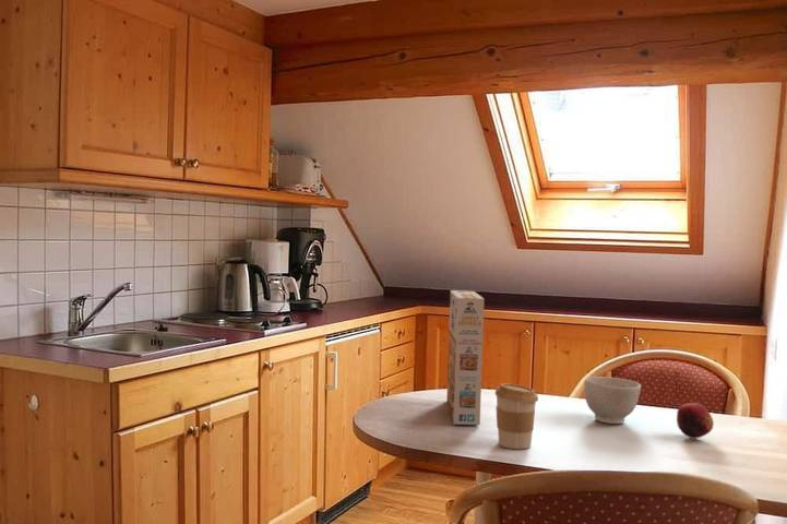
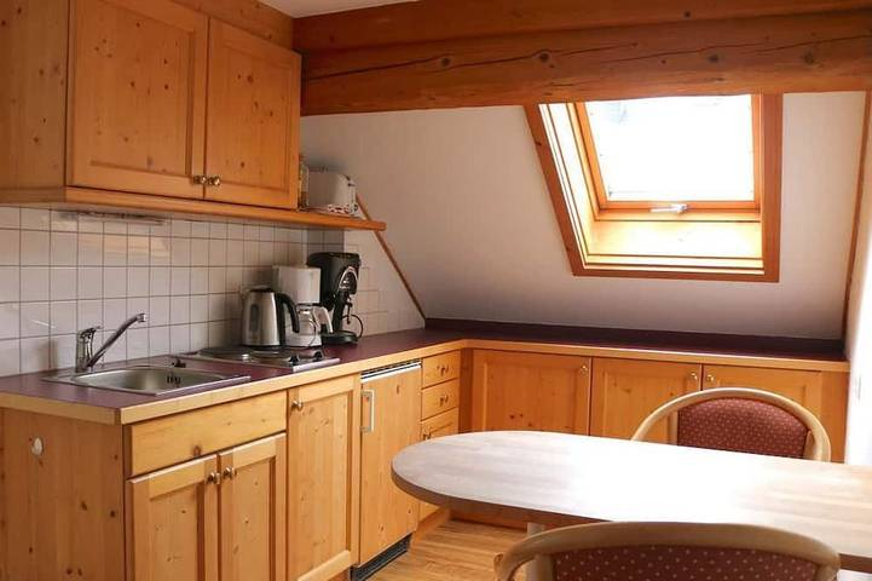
- cereal box (464, 353)
- coffee cup (515, 414)
- bowl (611, 401)
- fruit (694, 420)
